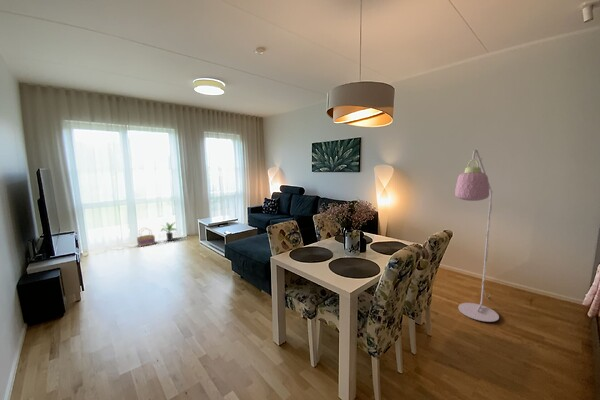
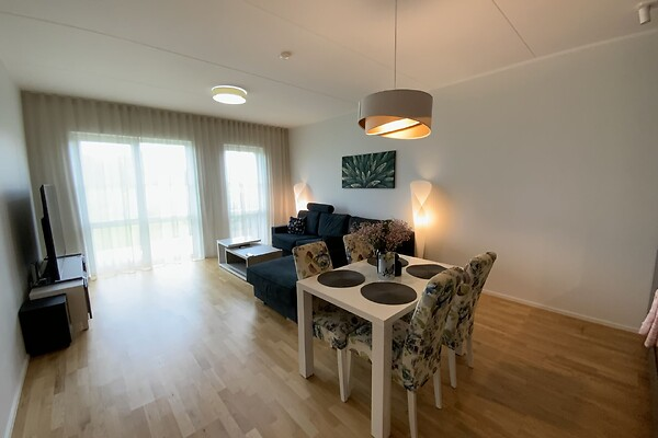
- floor lamp (487, 231)
- basket (145, 236)
- potted plant (169, 231)
